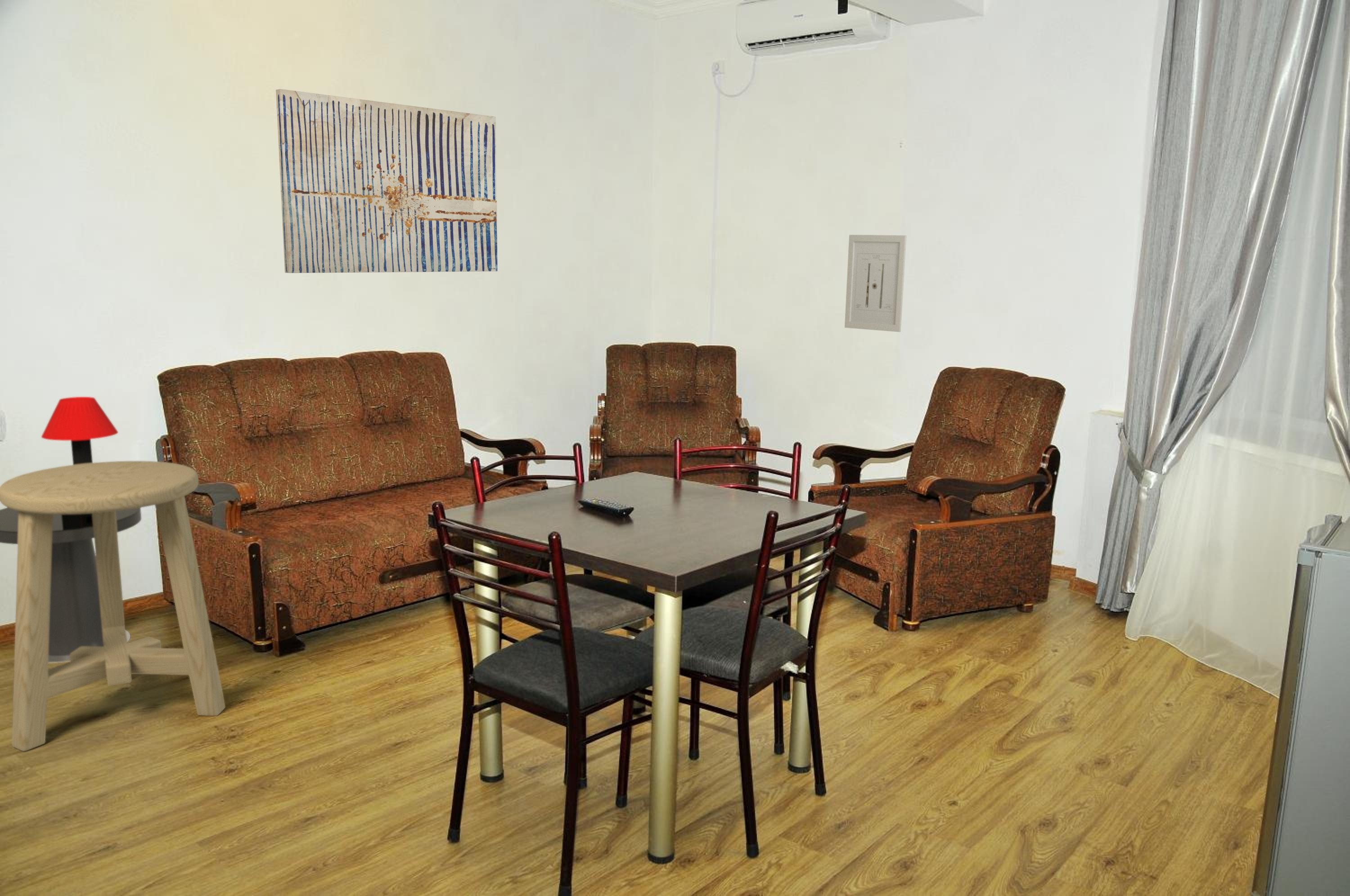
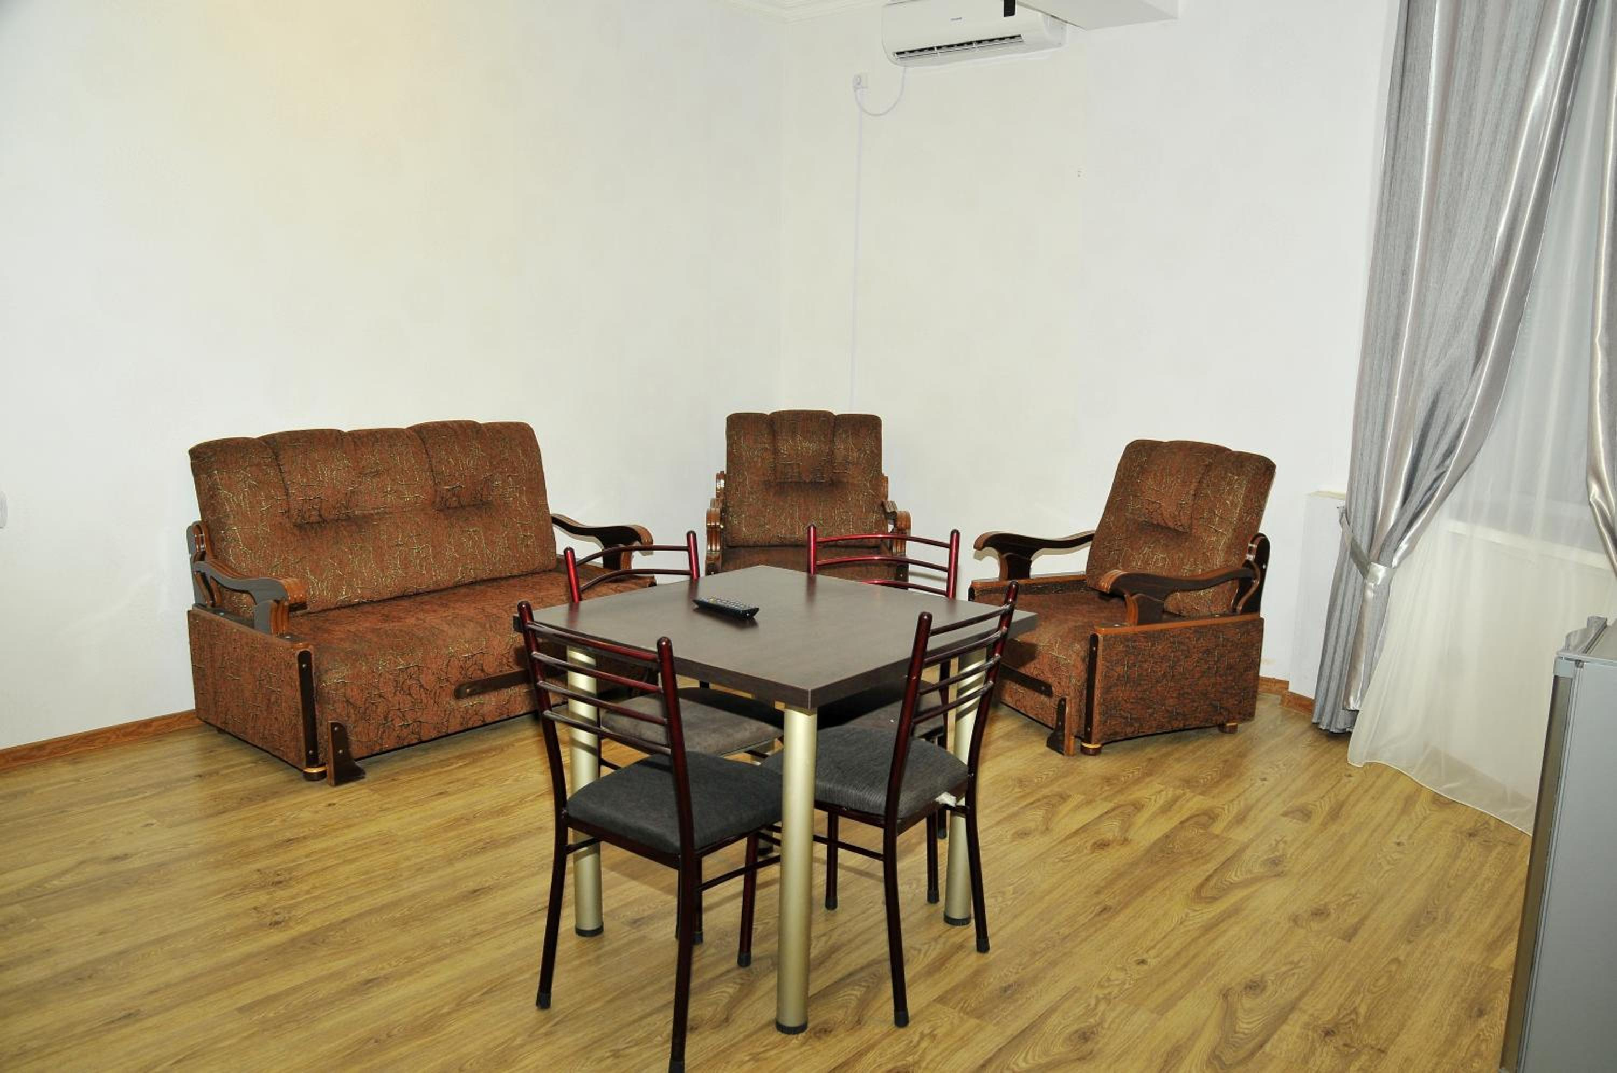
- side table (69, 579)
- wall art (874, 282)
- wall art (397, 189)
- table lamp (82, 452)
- stool (120, 596)
